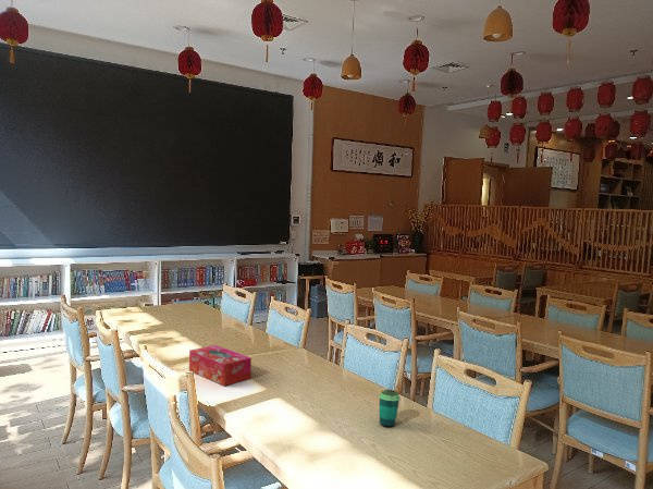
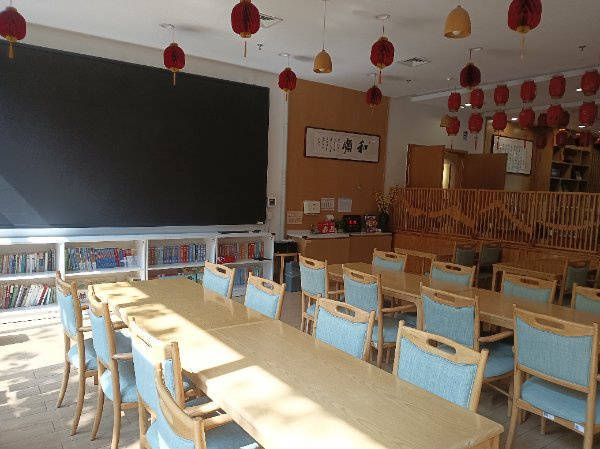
- tissue box (219, 364)
- cup (389, 407)
